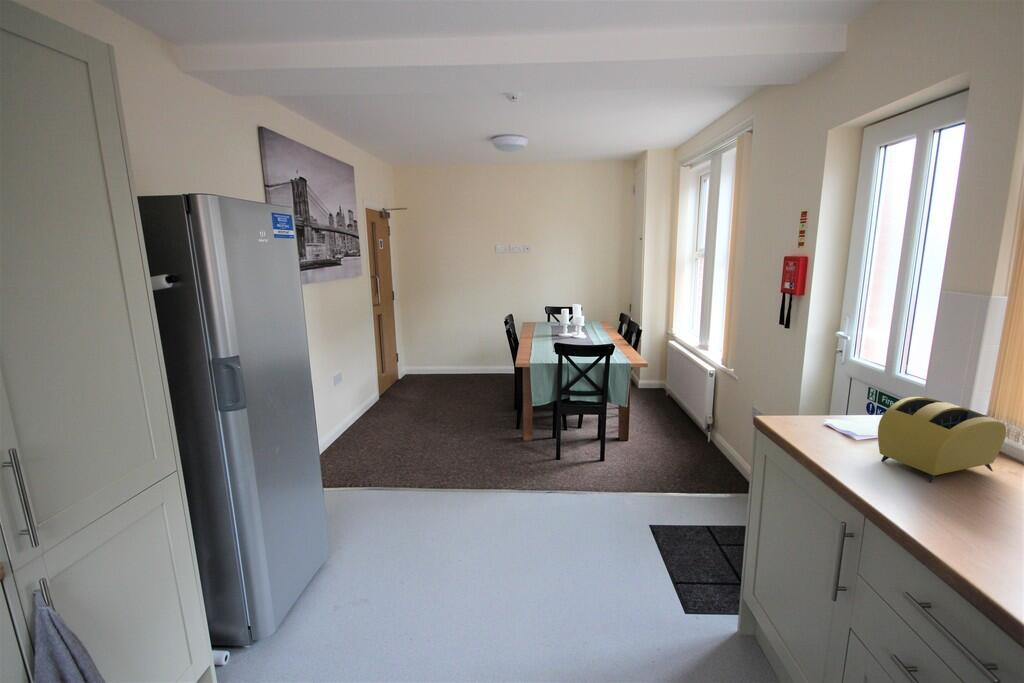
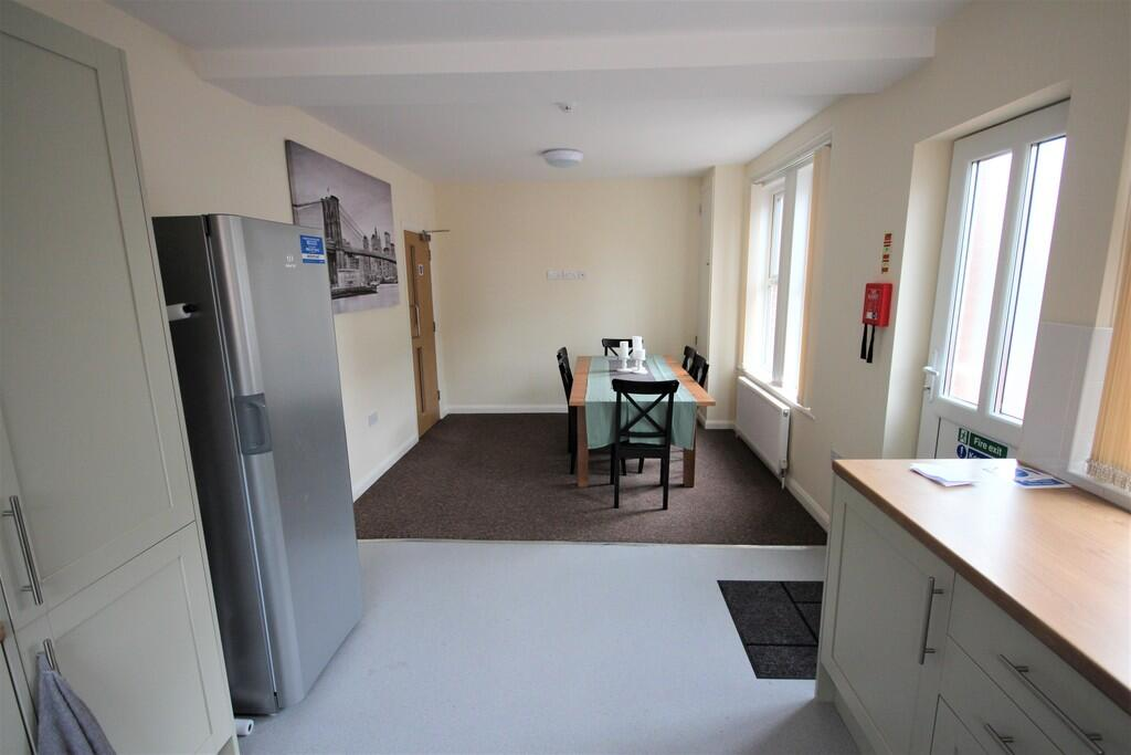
- toaster (940, 435)
